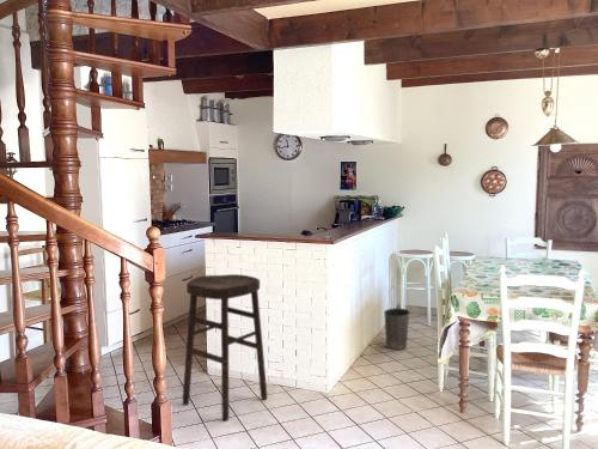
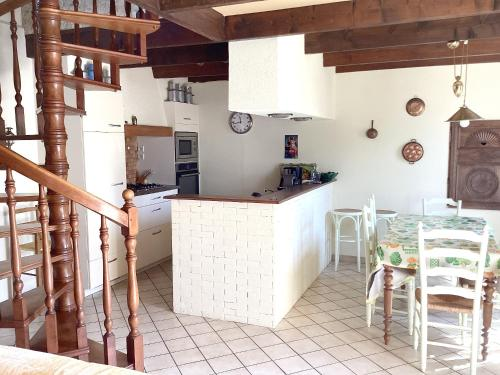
- stool (224, 341)
- waste basket (396, 328)
